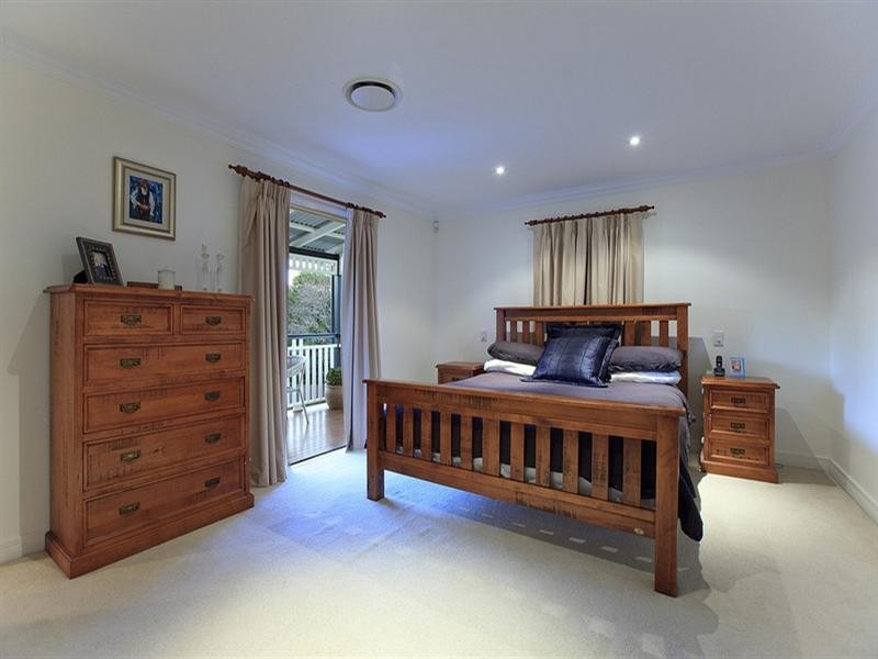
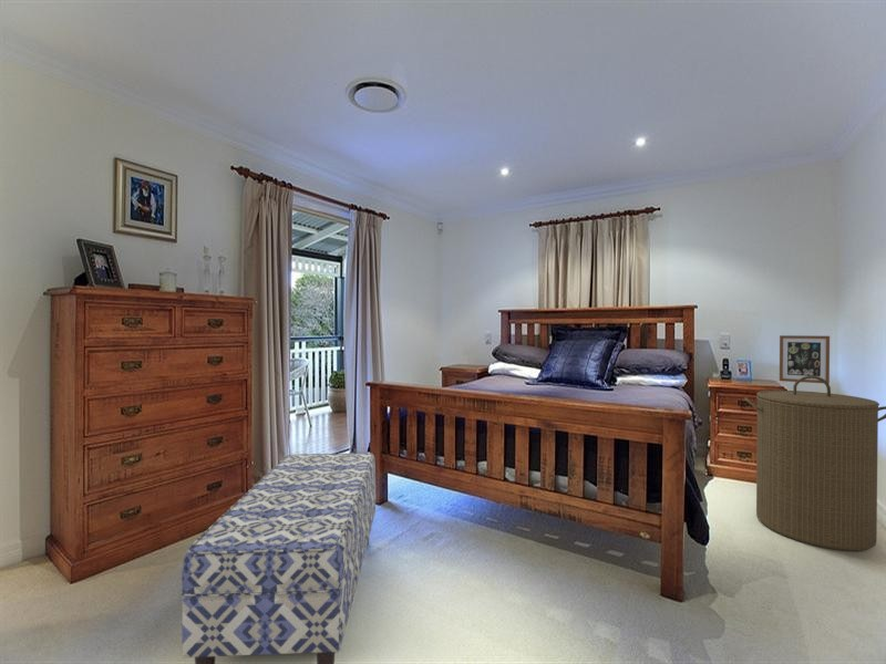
+ wall art (803, 359)
+ bench (306, 543)
+ laundry hamper (813, 452)
